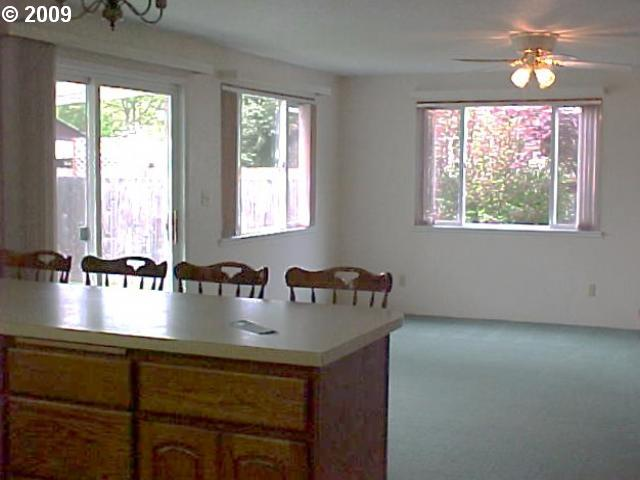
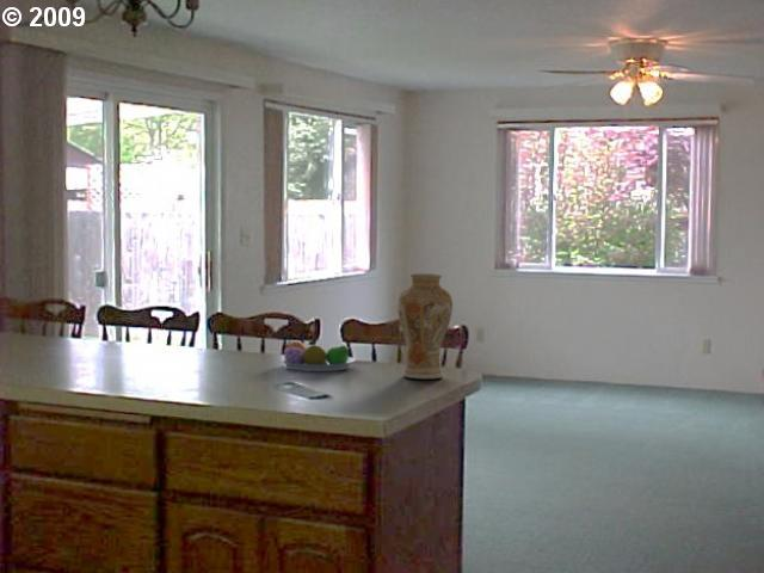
+ vase (425, 325)
+ fruit bowl (319, 352)
